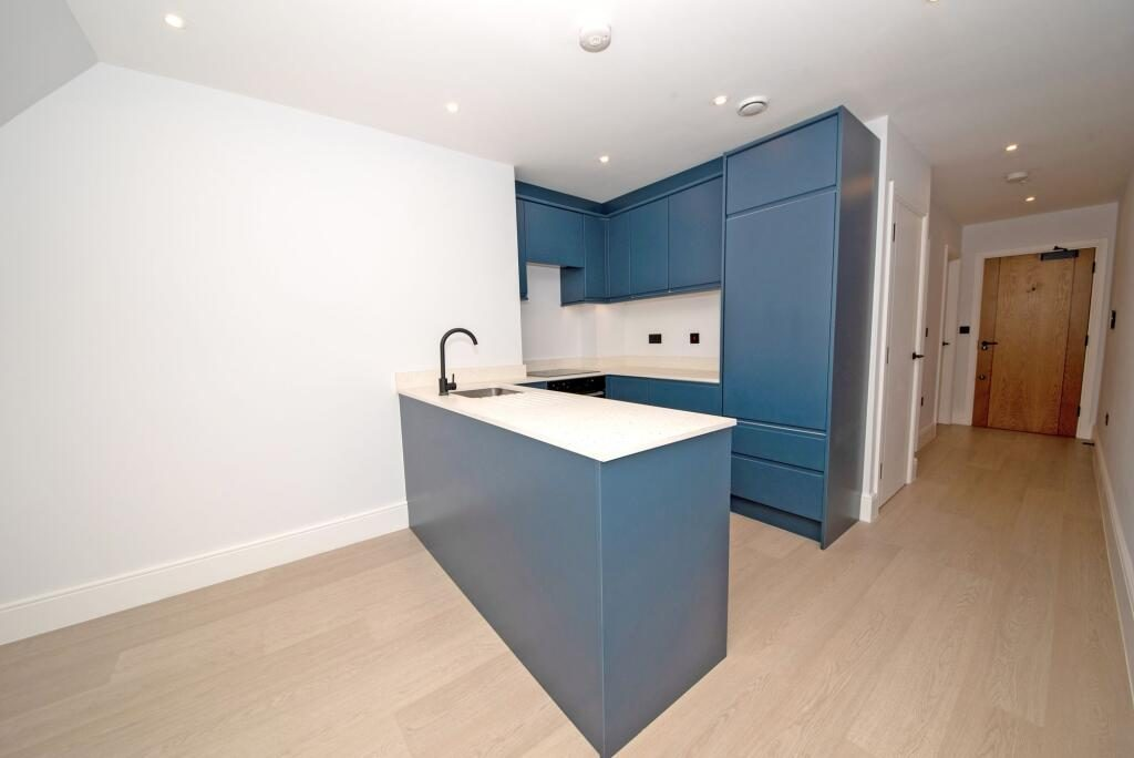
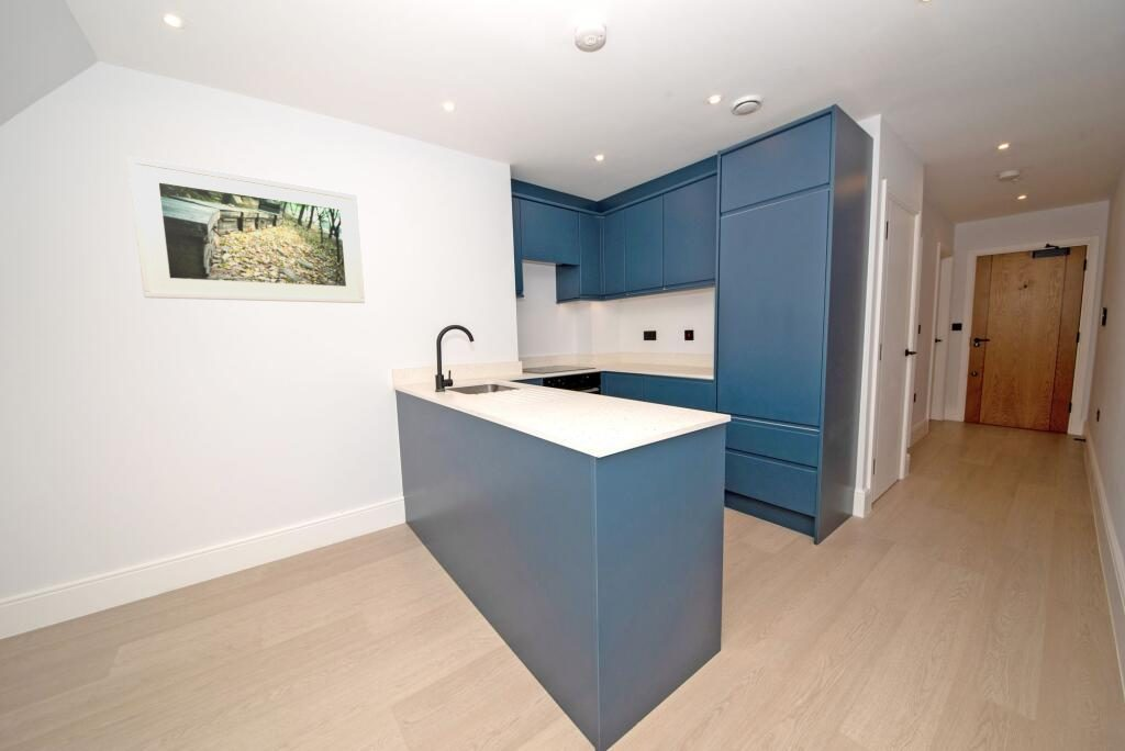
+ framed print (263, 240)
